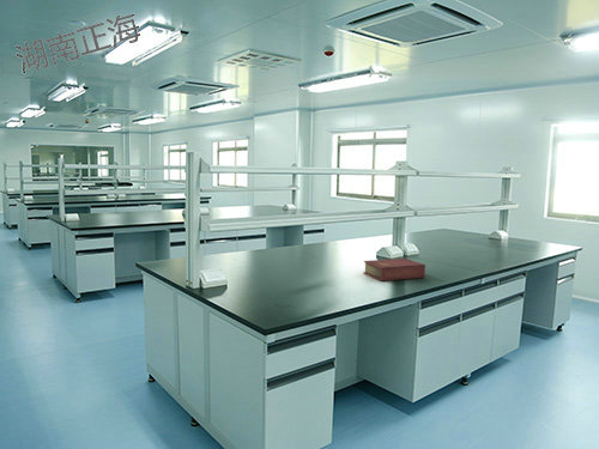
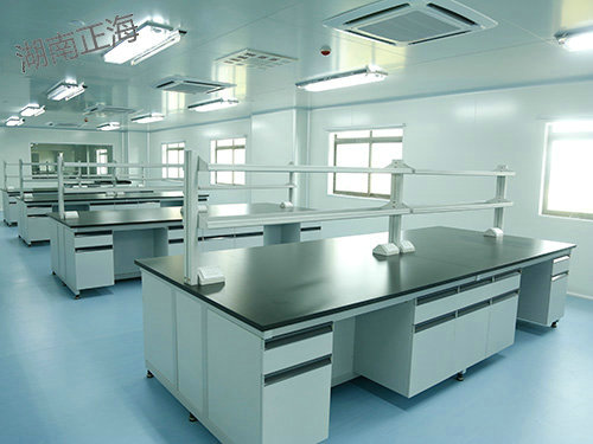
- book (393, 268)
